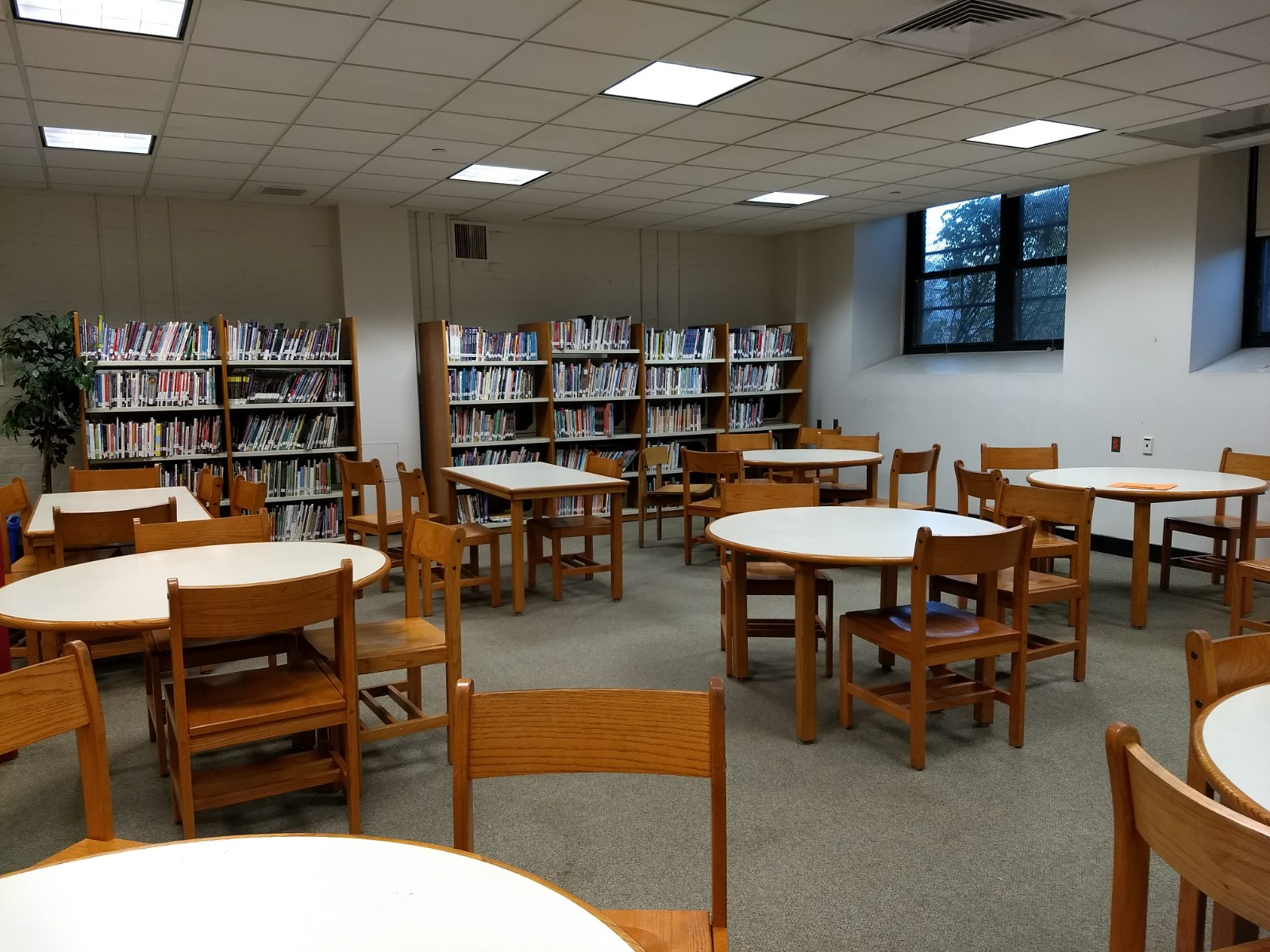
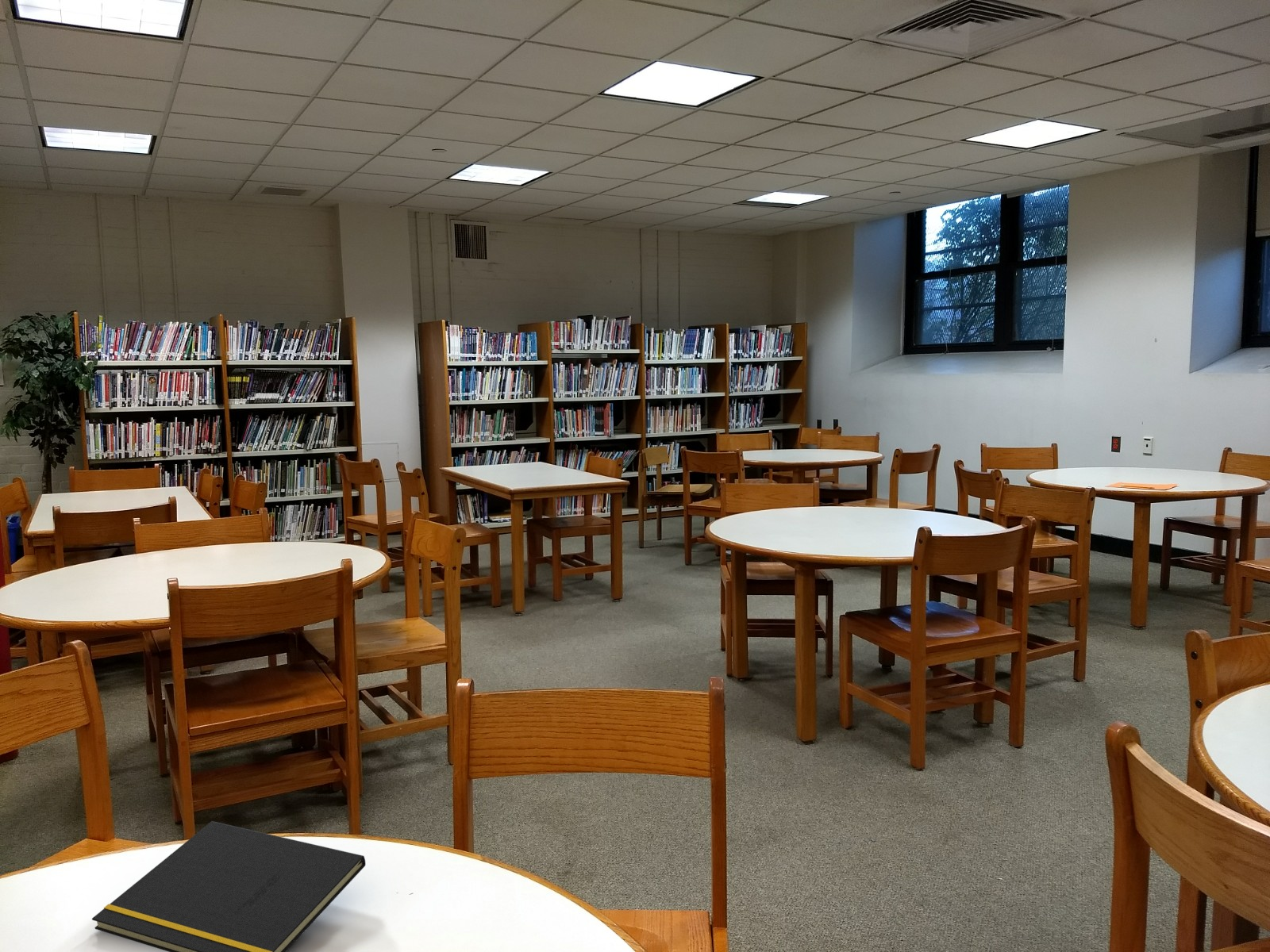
+ notepad (233, 891)
